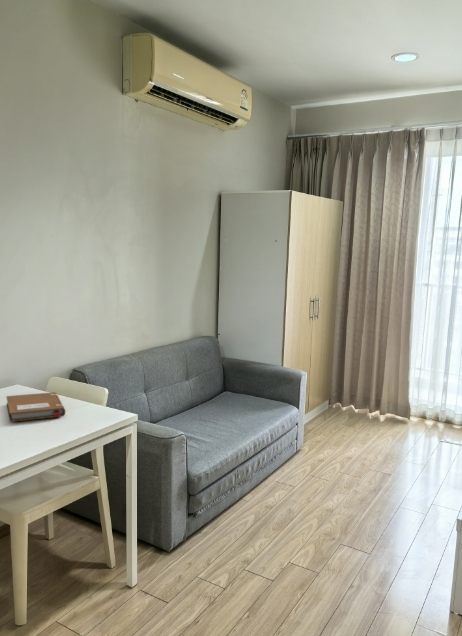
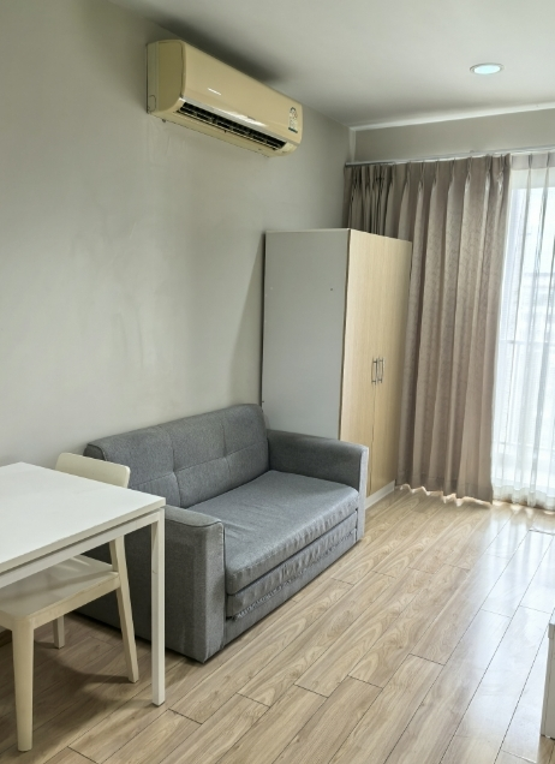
- notebook (35, 406)
